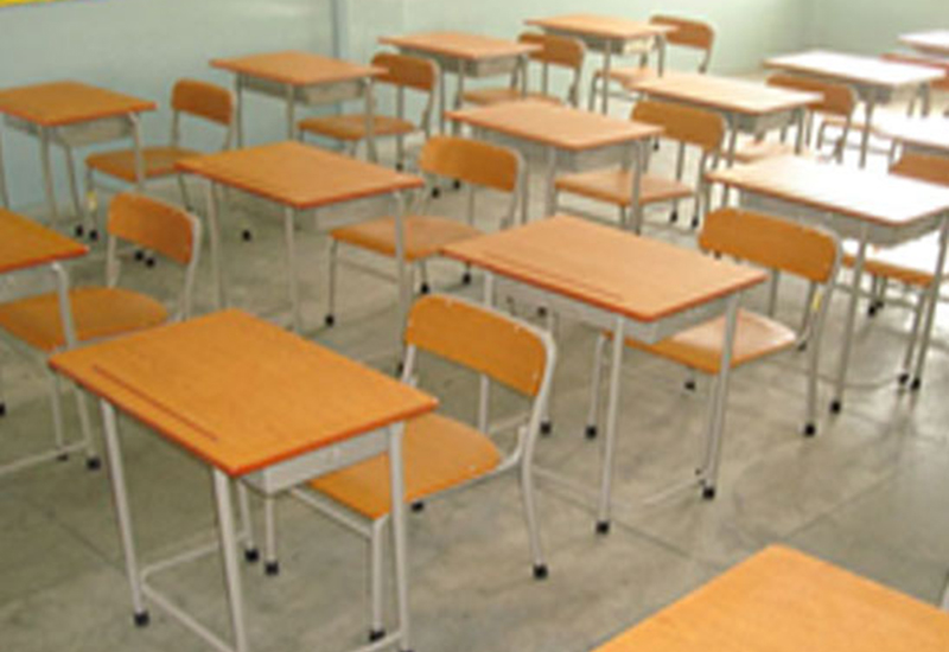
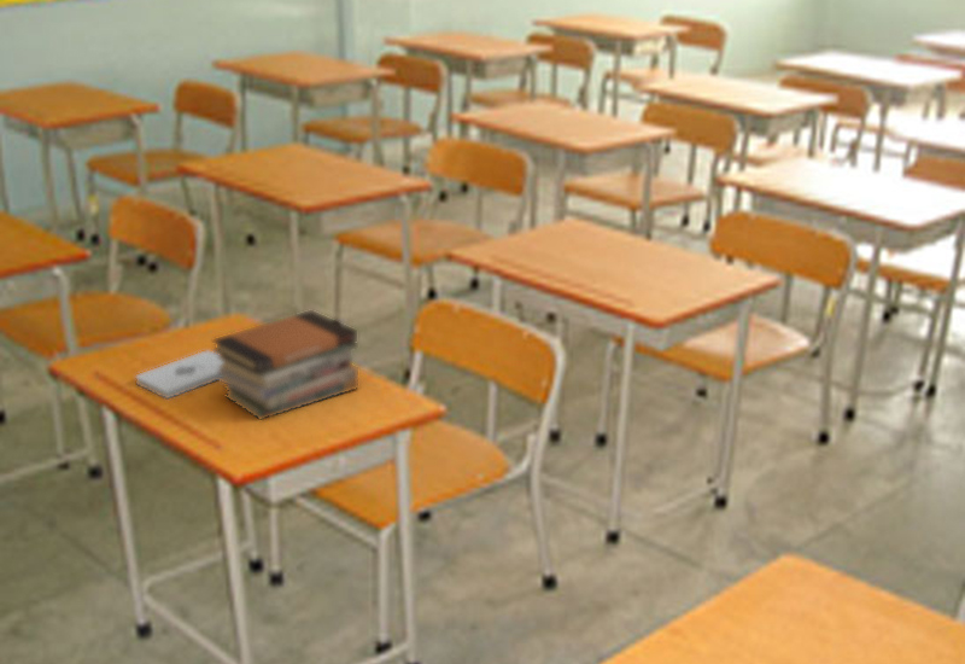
+ book stack (287, 363)
+ notepad (188, 373)
